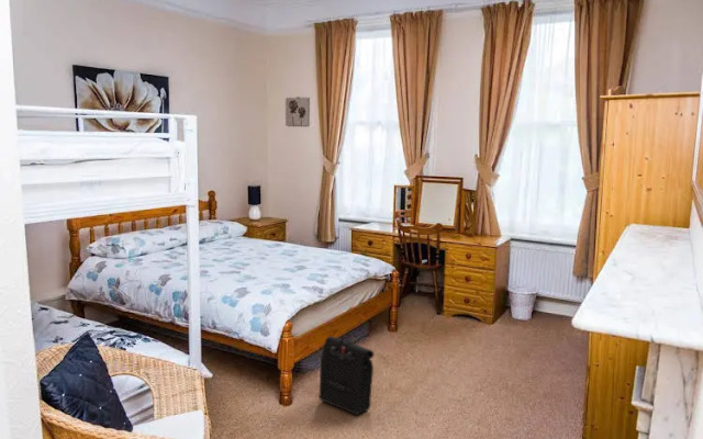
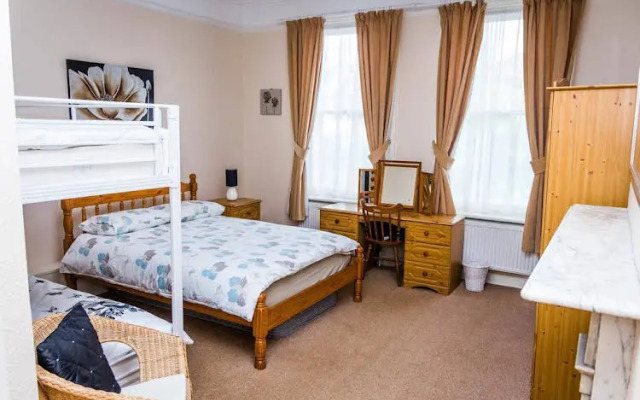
- backpack (345, 371)
